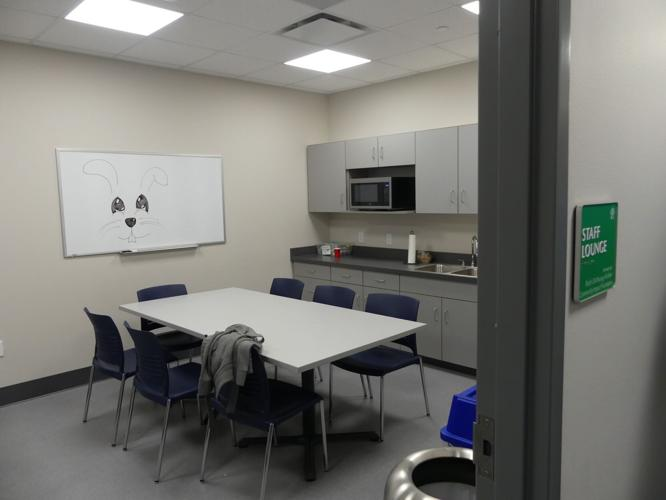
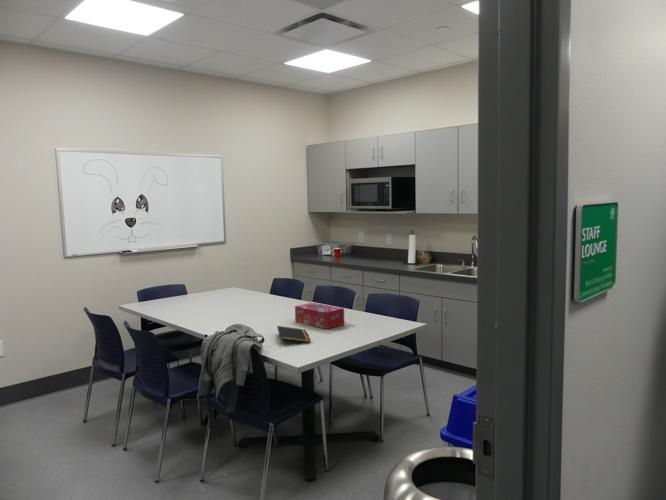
+ notepad (293, 333)
+ tissue box (319, 315)
